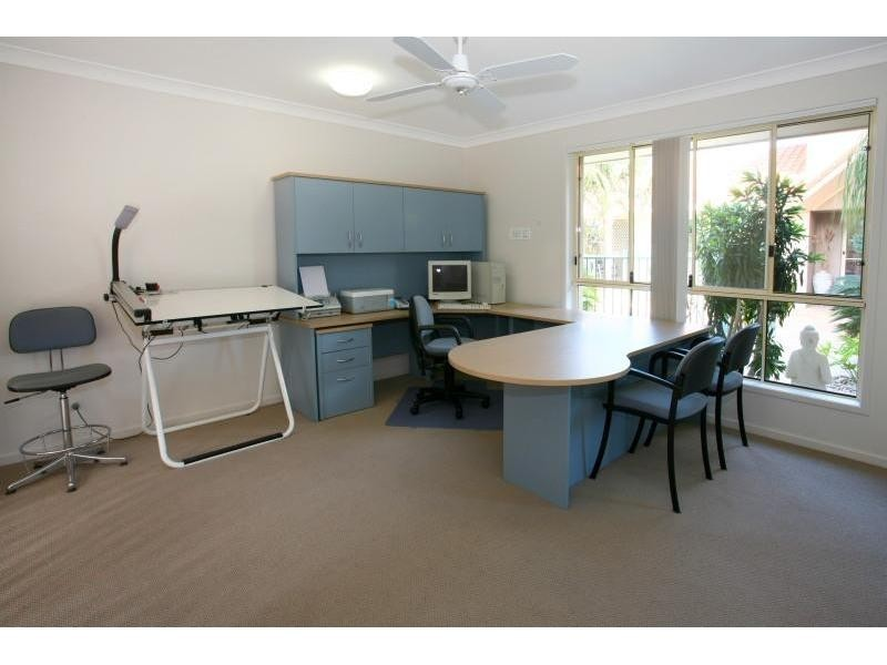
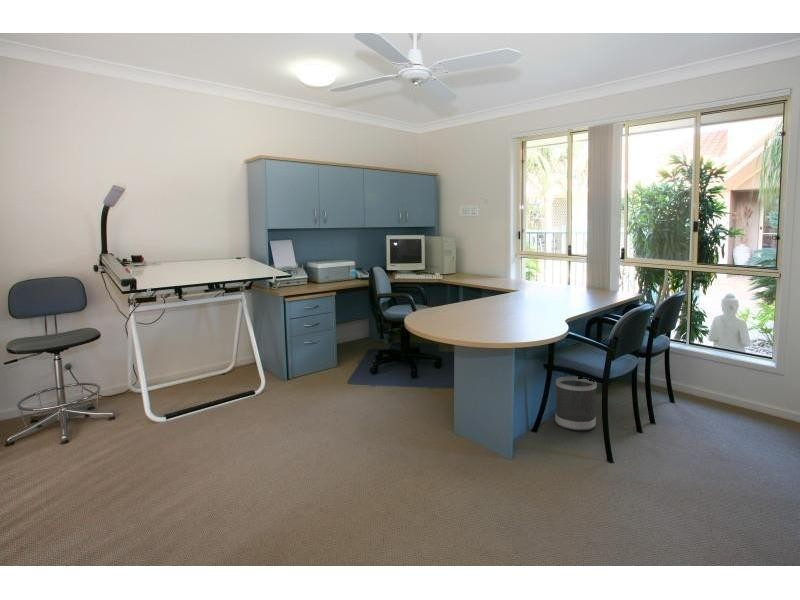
+ wastebasket (575, 402)
